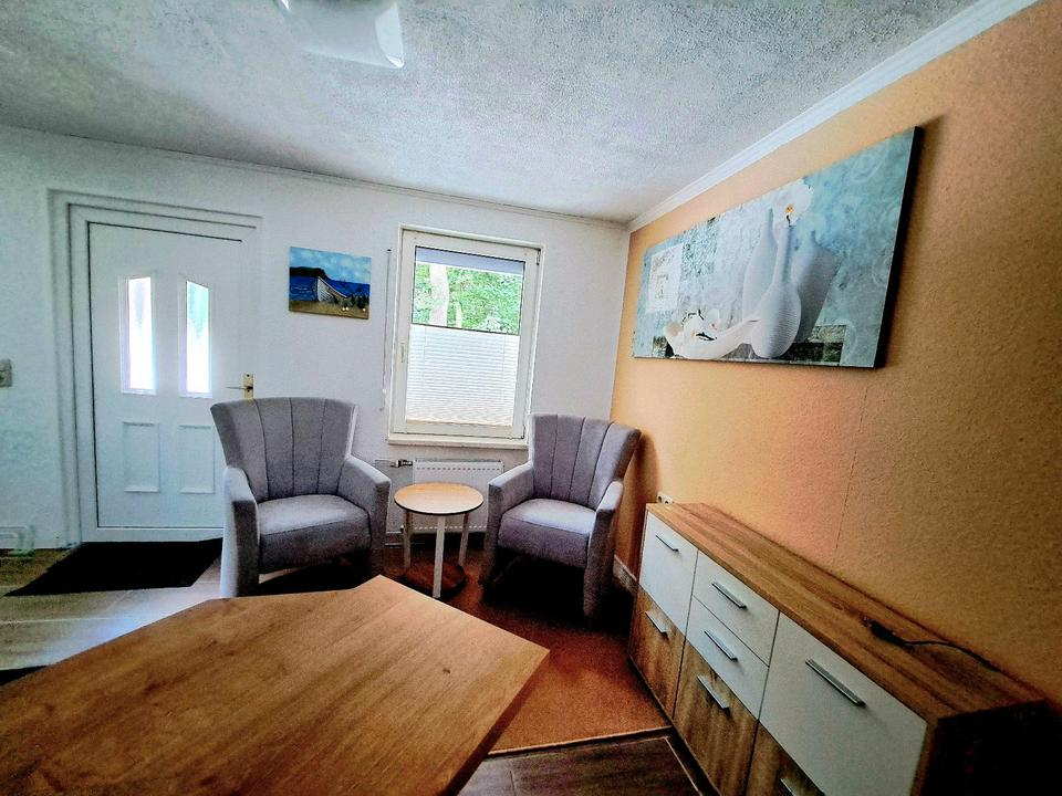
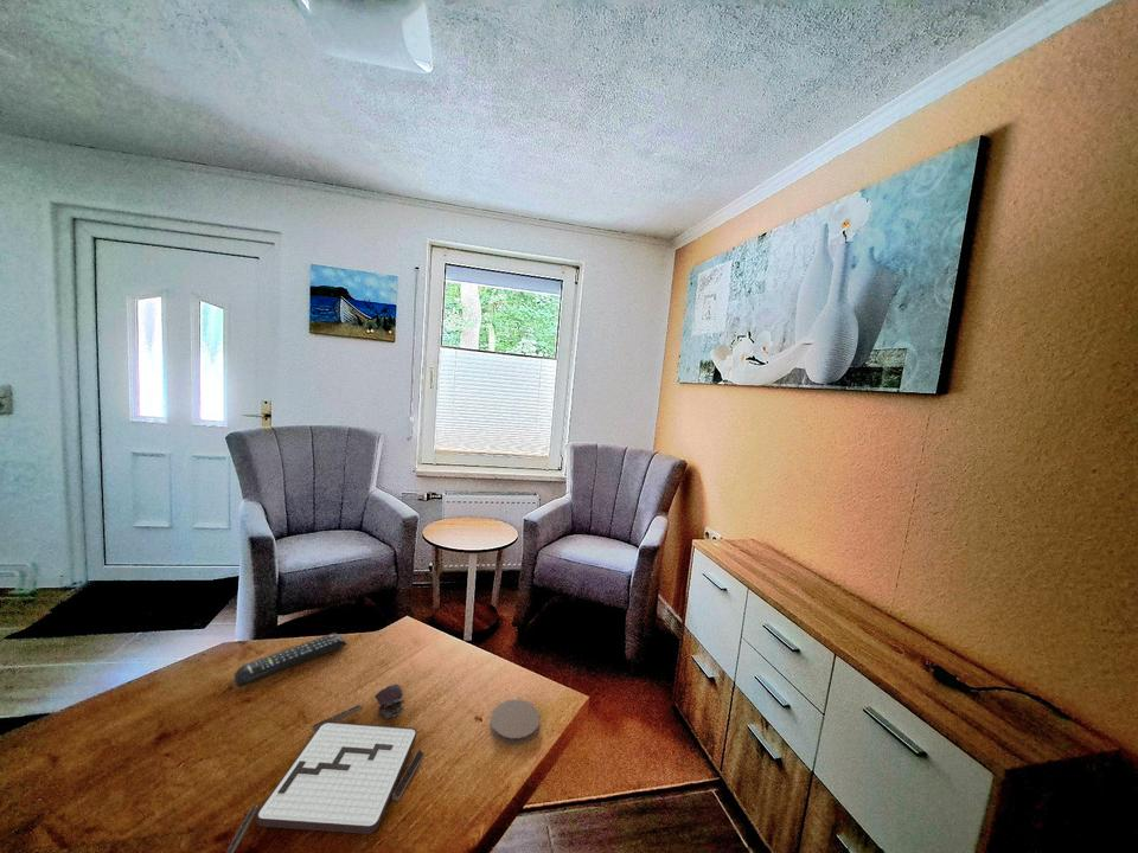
+ board game (353, 757)
+ remote control (294, 656)
+ coaster (514, 720)
